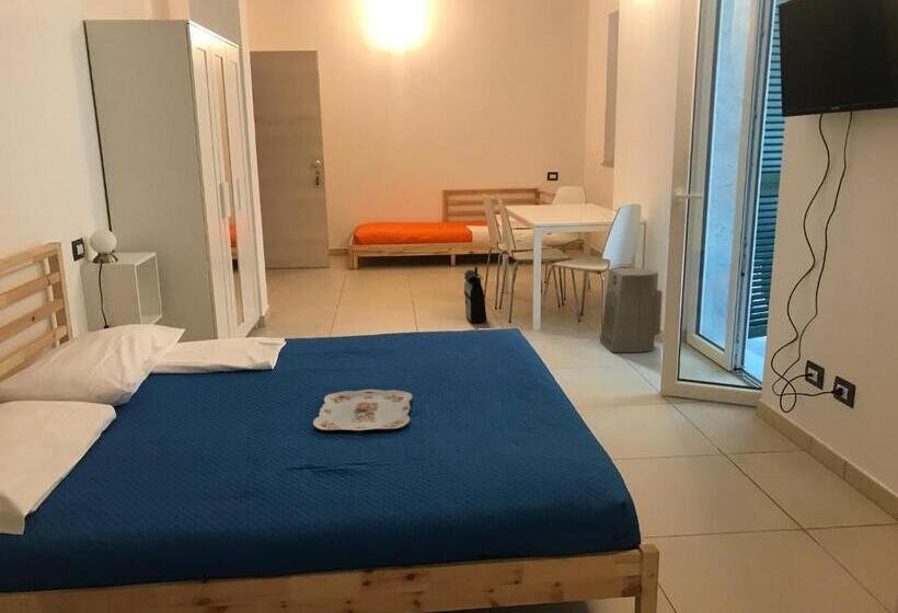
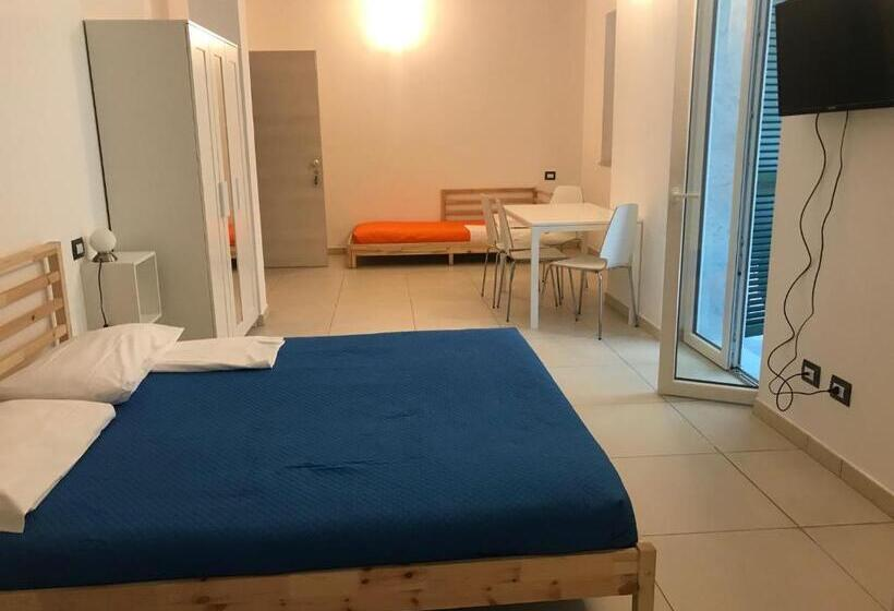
- serving tray (365, 409)
- fan (633, 309)
- backpack (474, 292)
